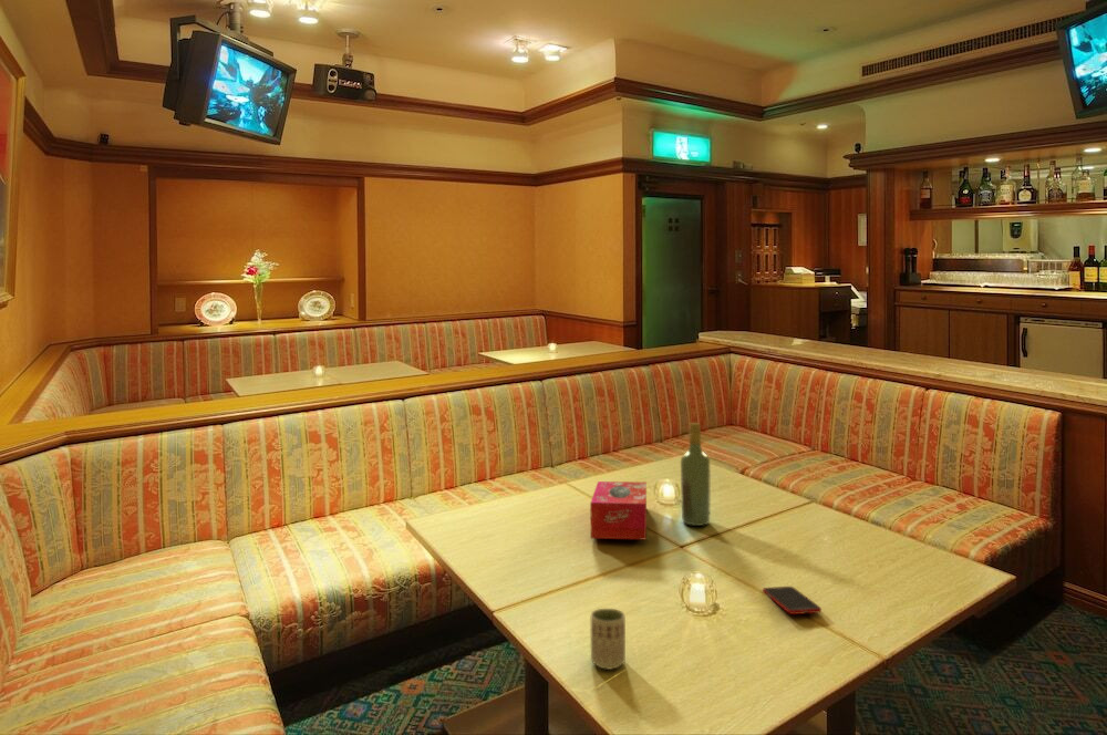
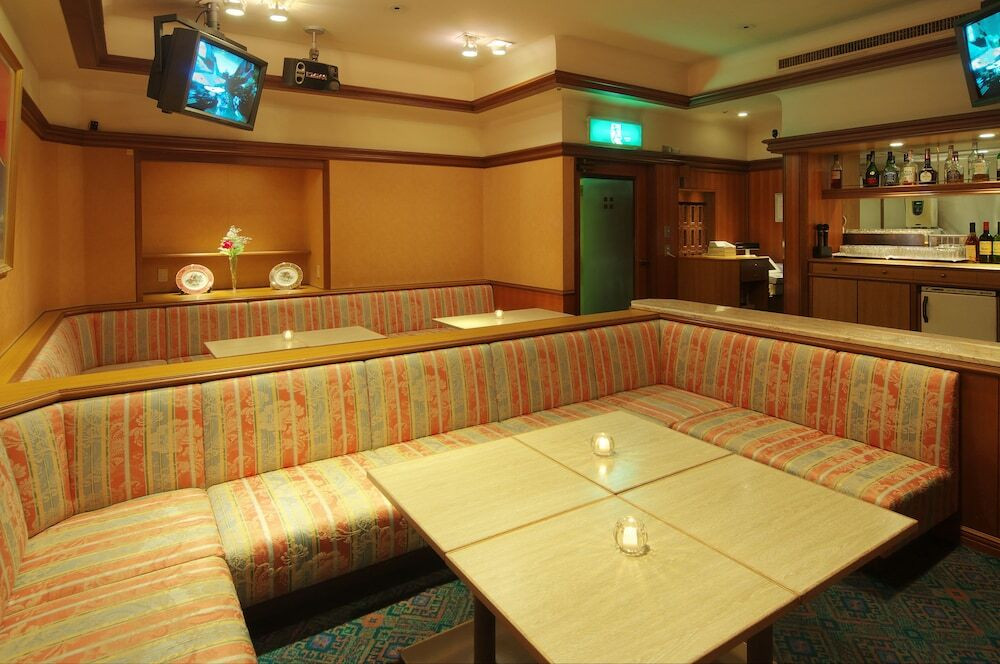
- tissue box (620, 508)
- cup (608, 639)
- wine bottle (695, 473)
- cell phone (790, 600)
